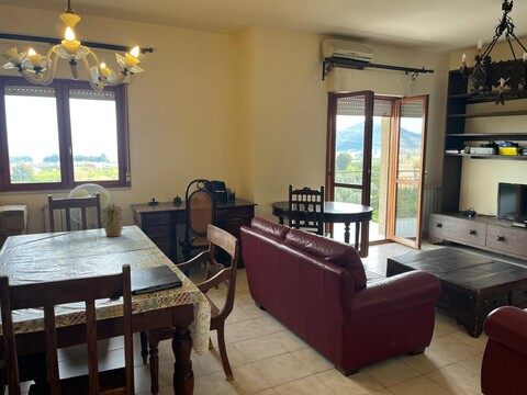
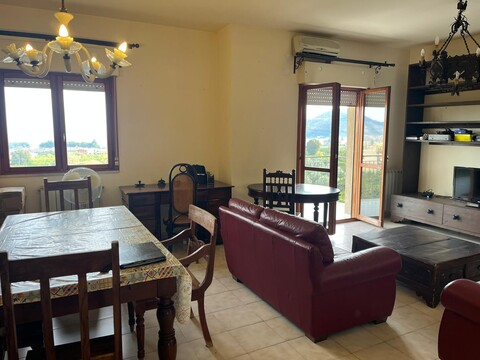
- plant pot (113, 221)
